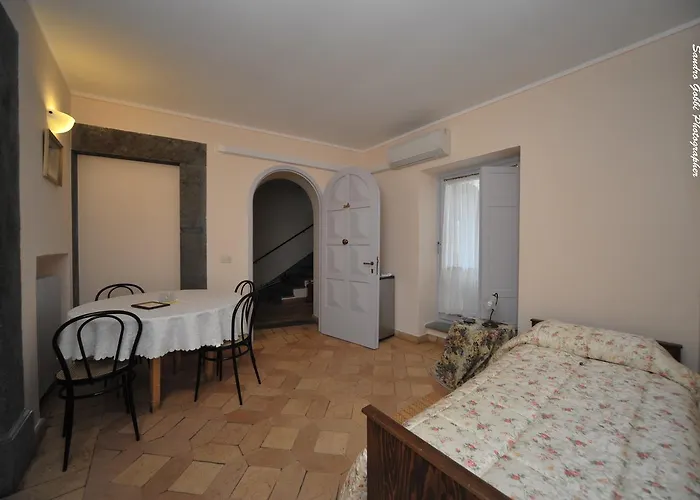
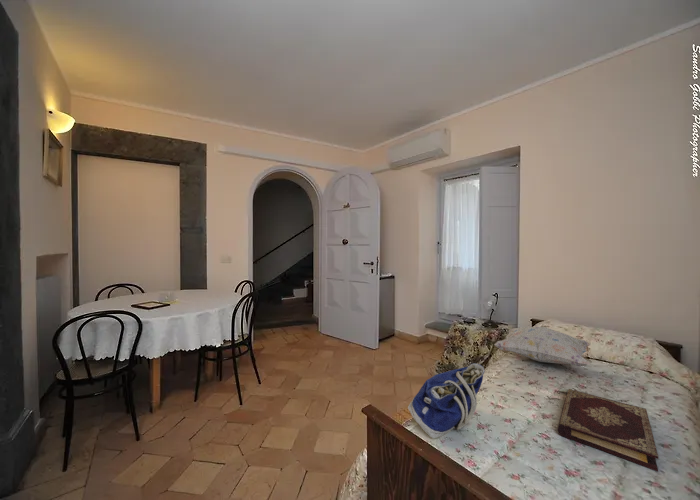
+ tote bag (445, 397)
+ decorative pillow (542, 344)
+ book (603, 421)
